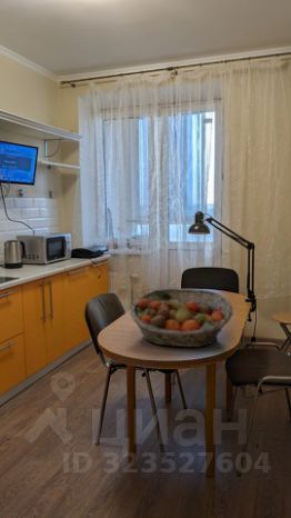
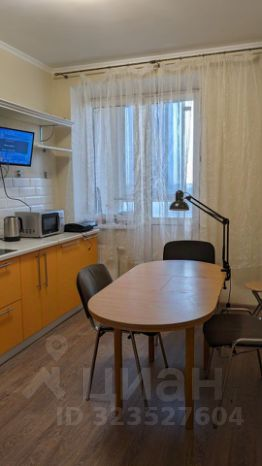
- fruit basket (180, 316)
